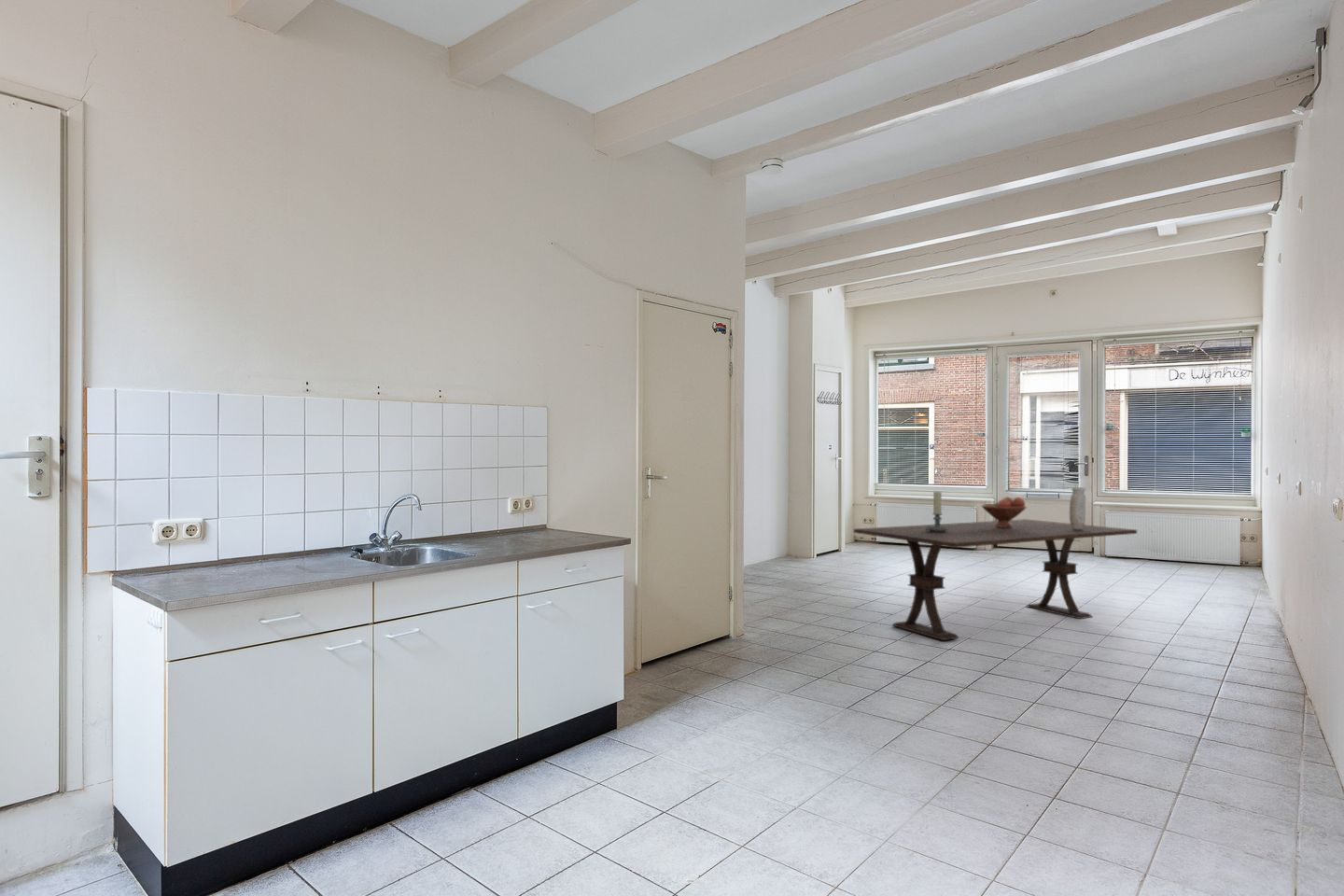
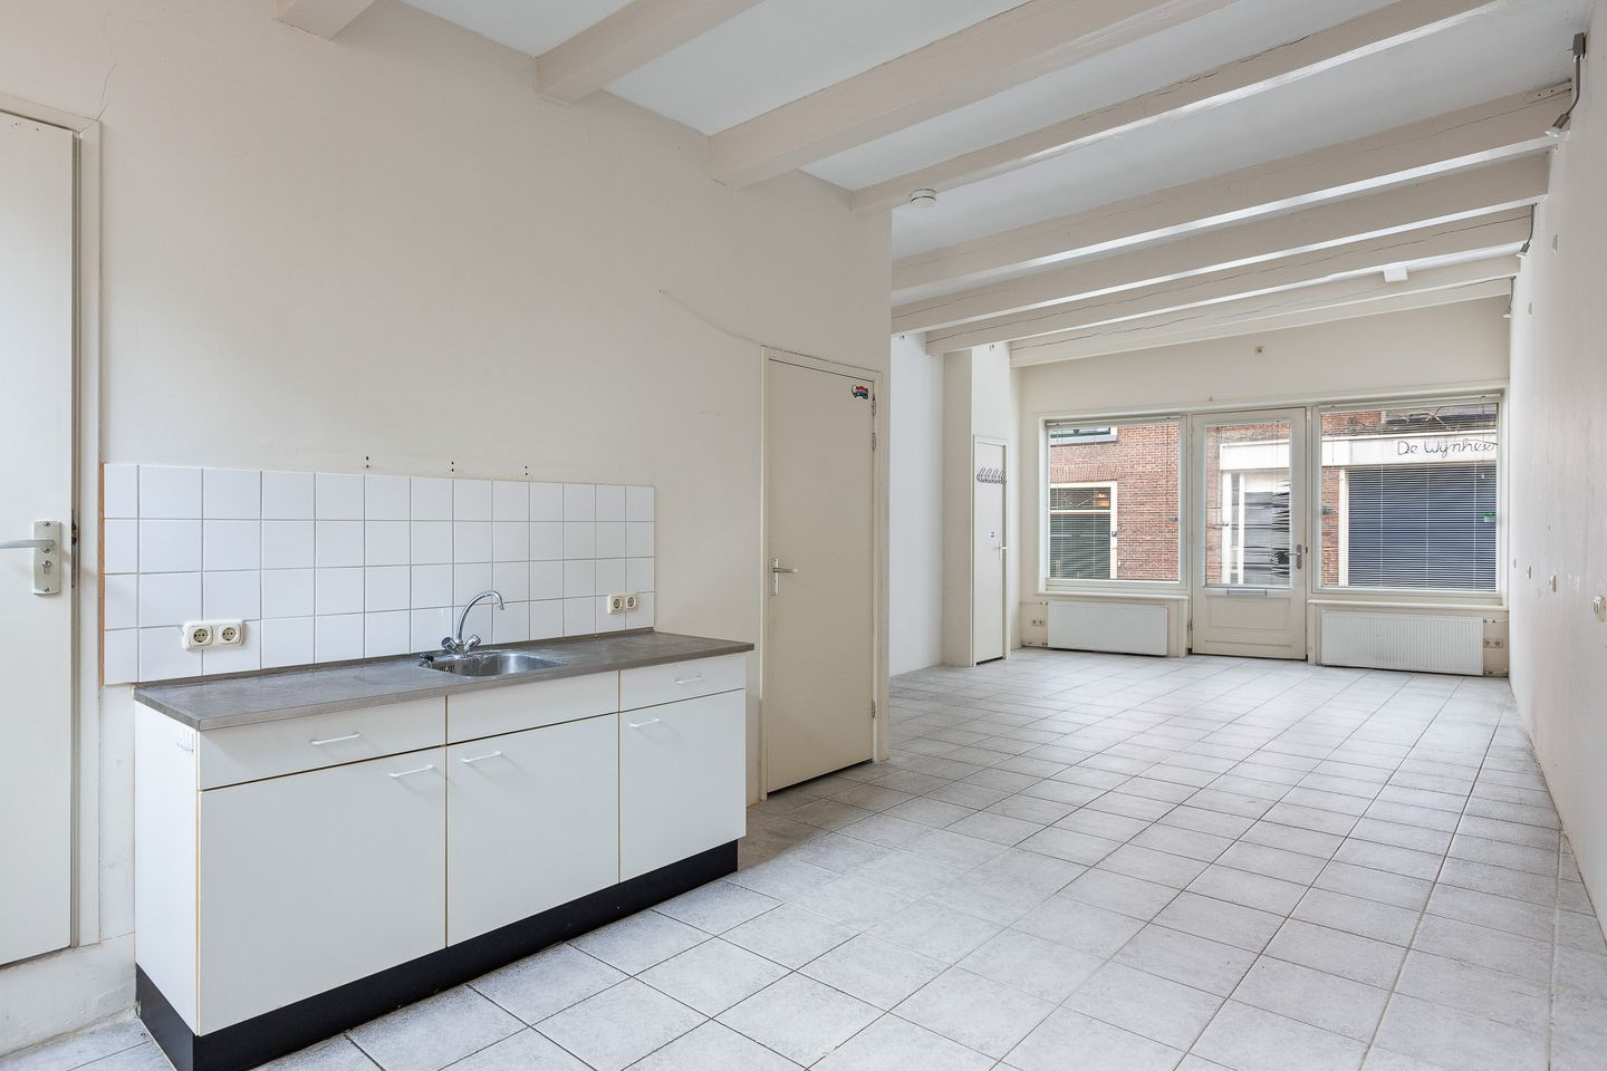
- dining table (994, 544)
- vase (1077, 508)
- fruit bowl (1003, 511)
- candle holder (935, 511)
